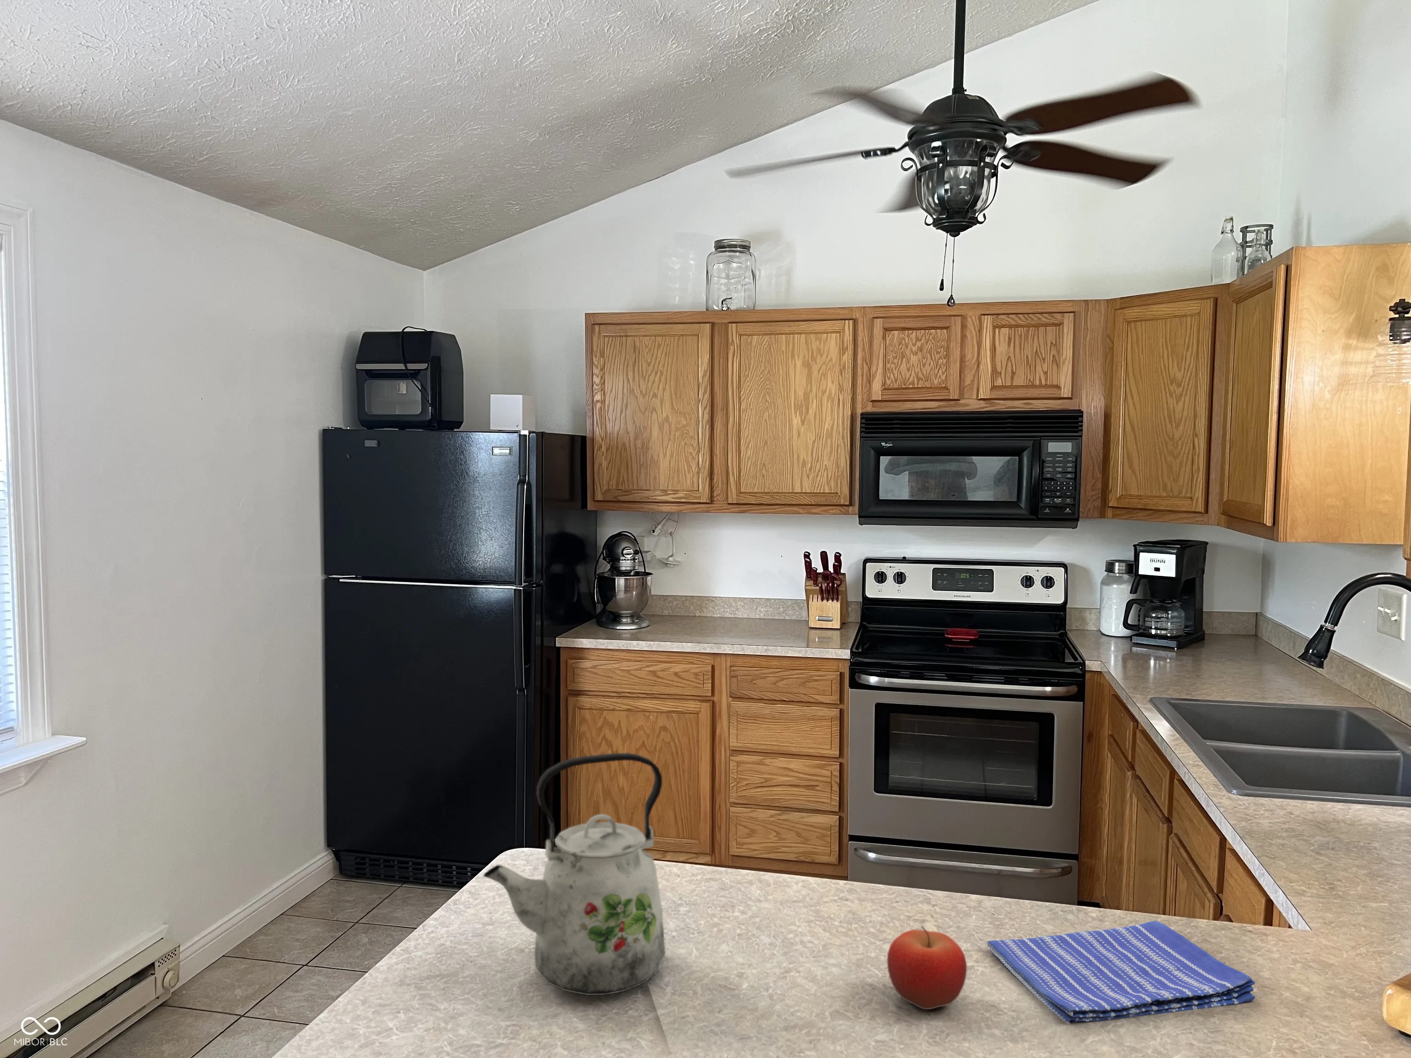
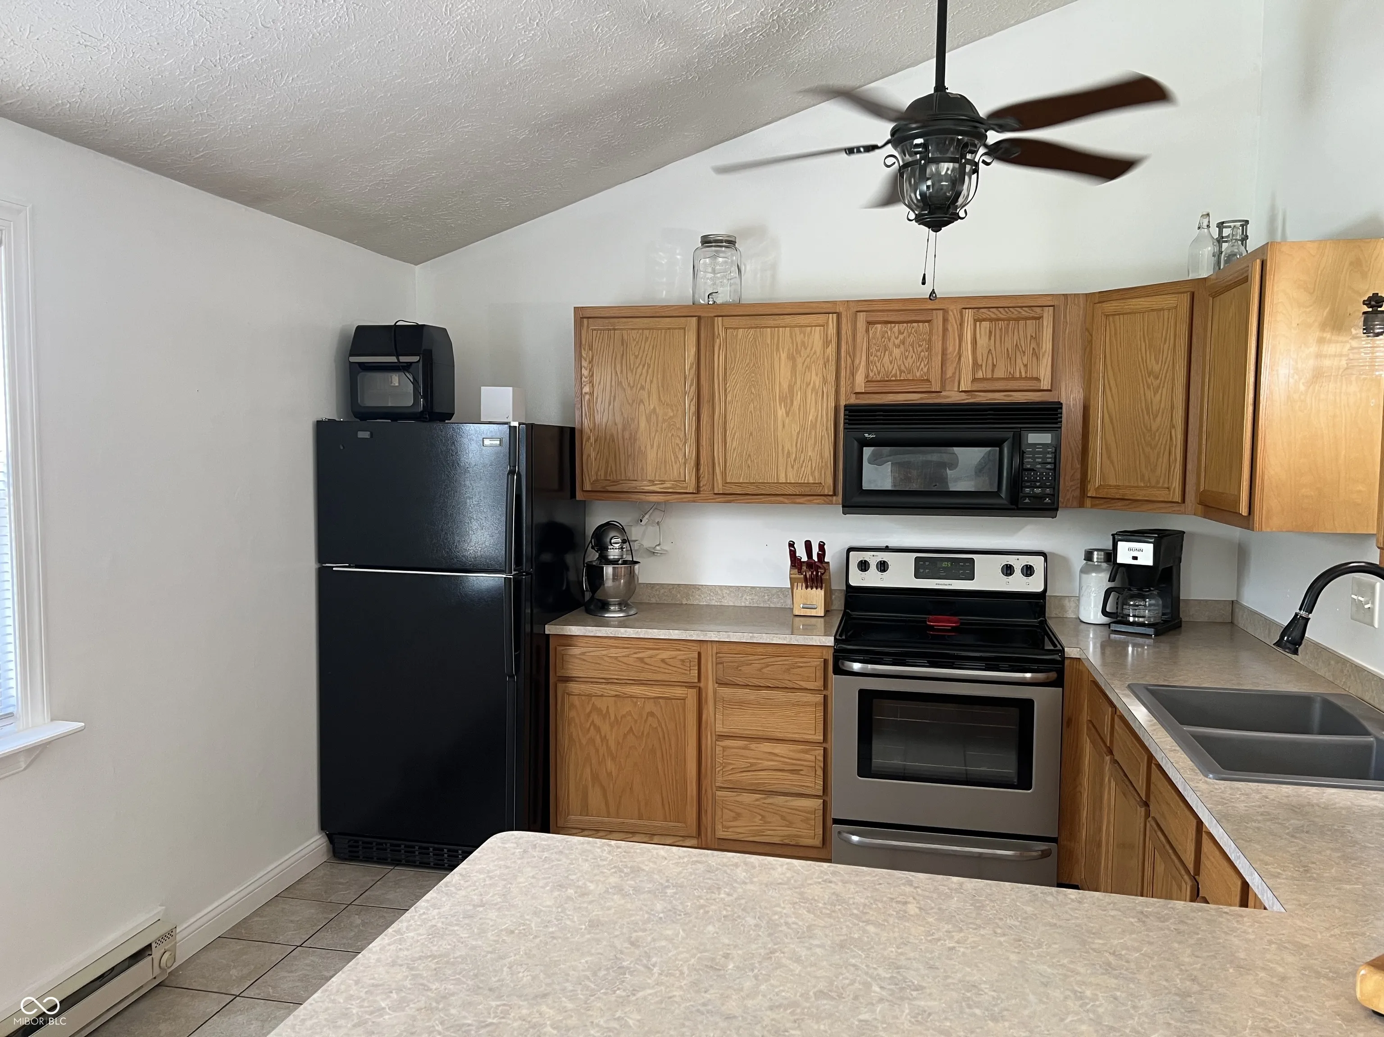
- dish towel (1118, 966)
- fruit (927, 962)
- kettle (576, 868)
